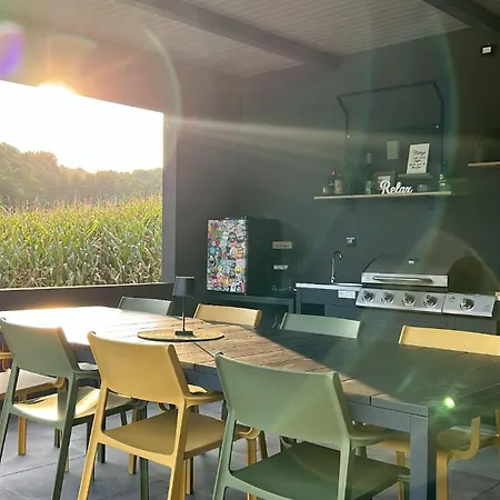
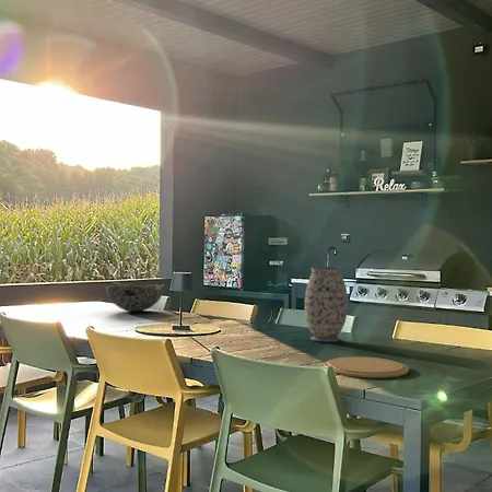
+ plate (365, 366)
+ bowl (134, 297)
+ vase (326, 303)
